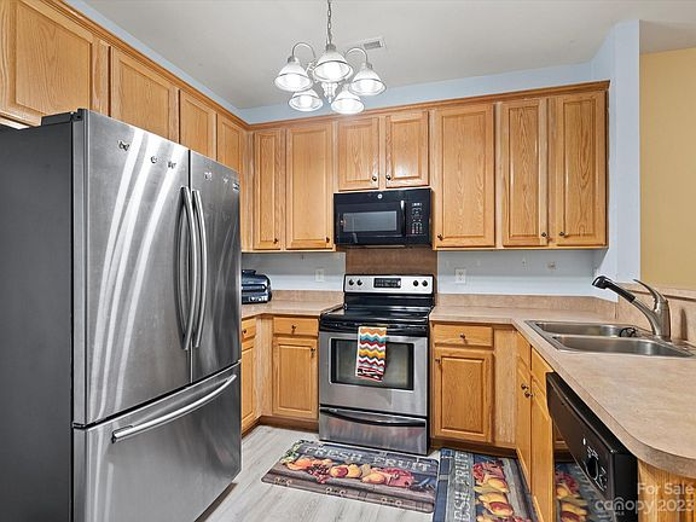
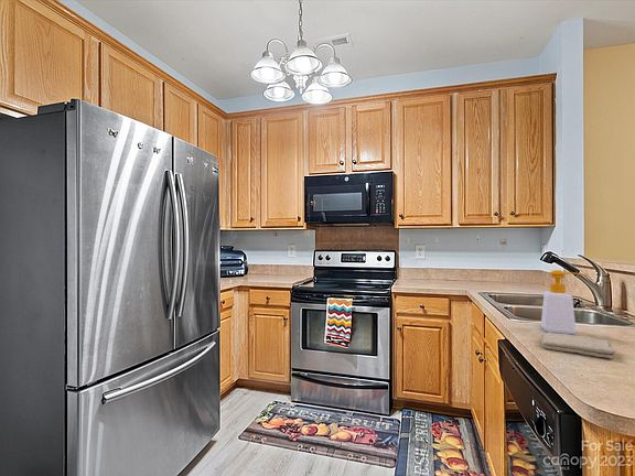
+ washcloth (575, 344)
+ soap bottle (564, 301)
